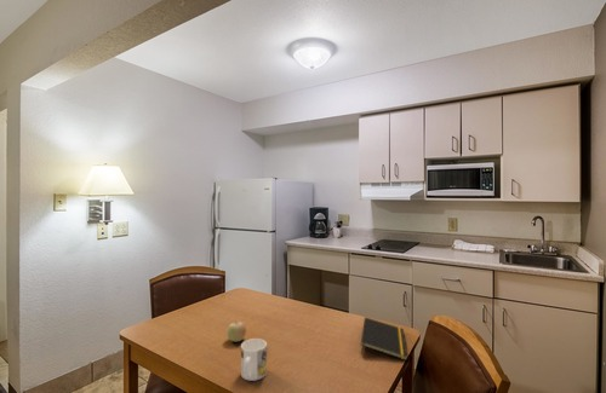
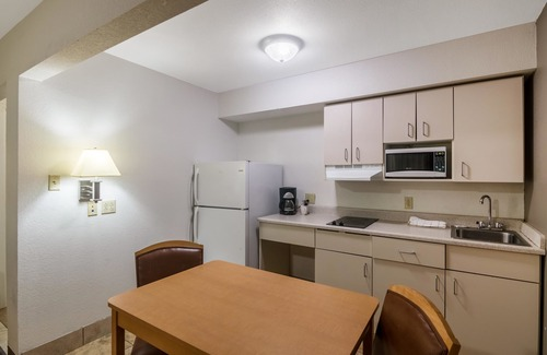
- fruit (236, 330)
- mug (251, 362)
- notepad (383, 336)
